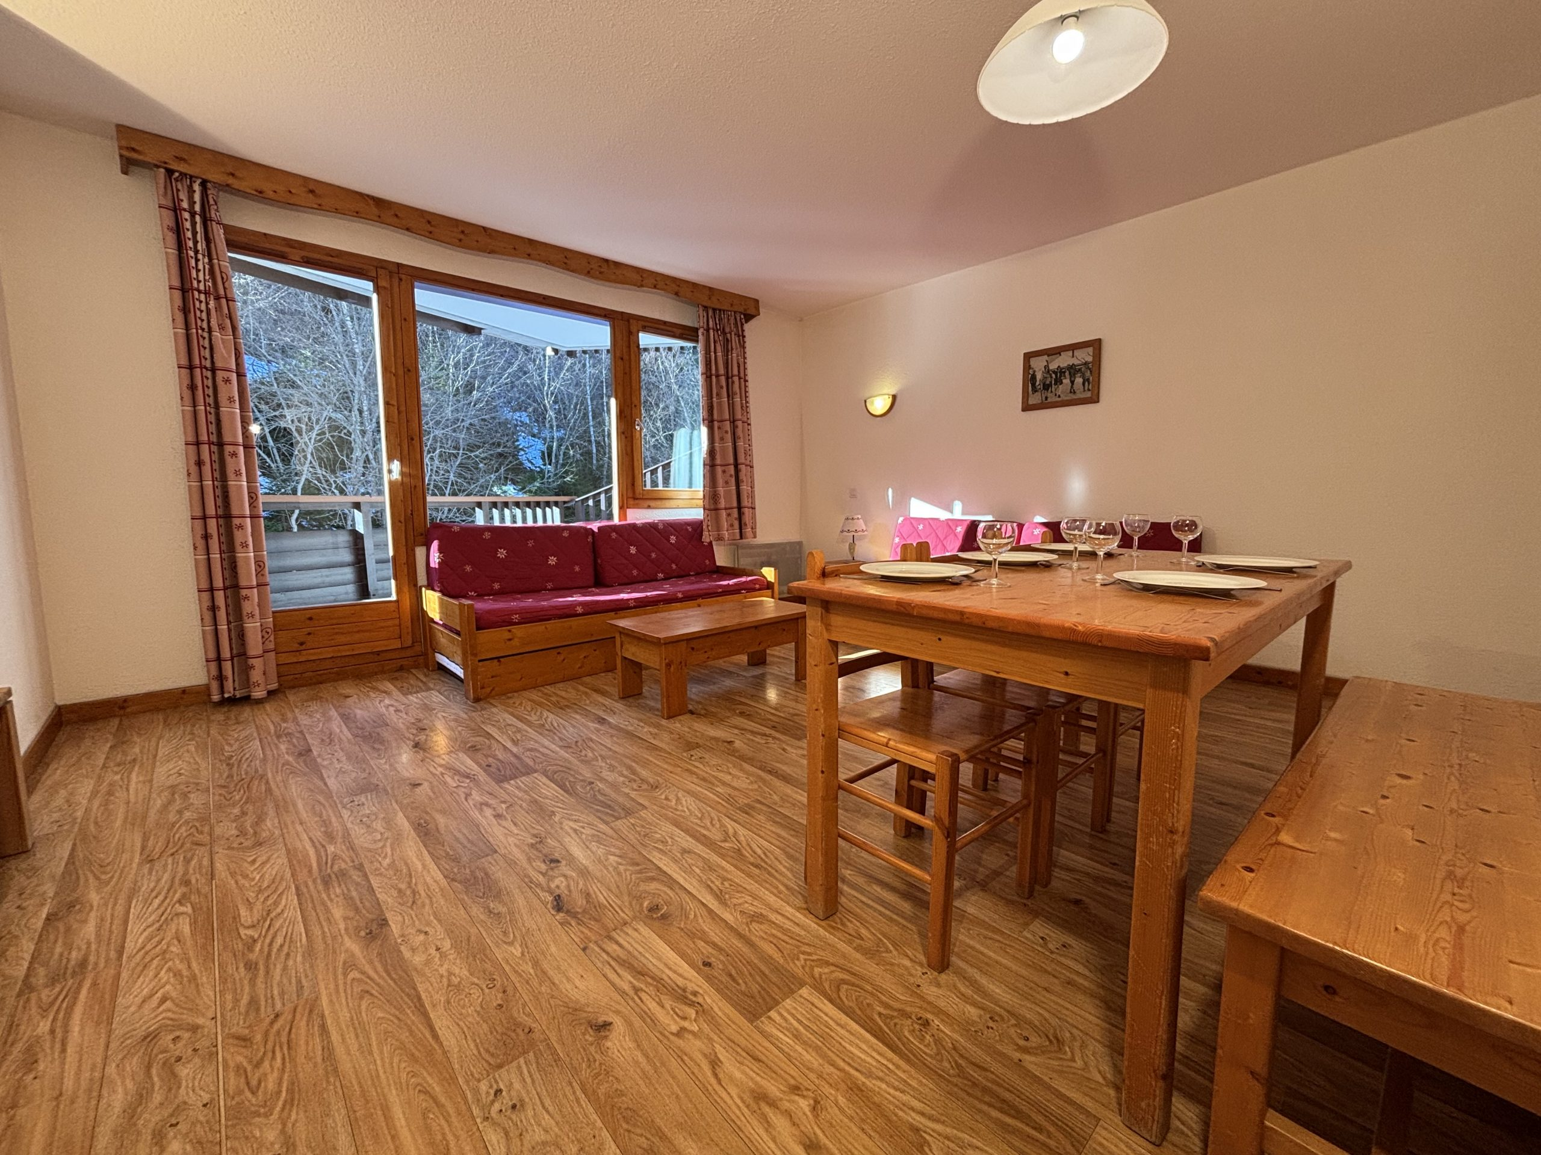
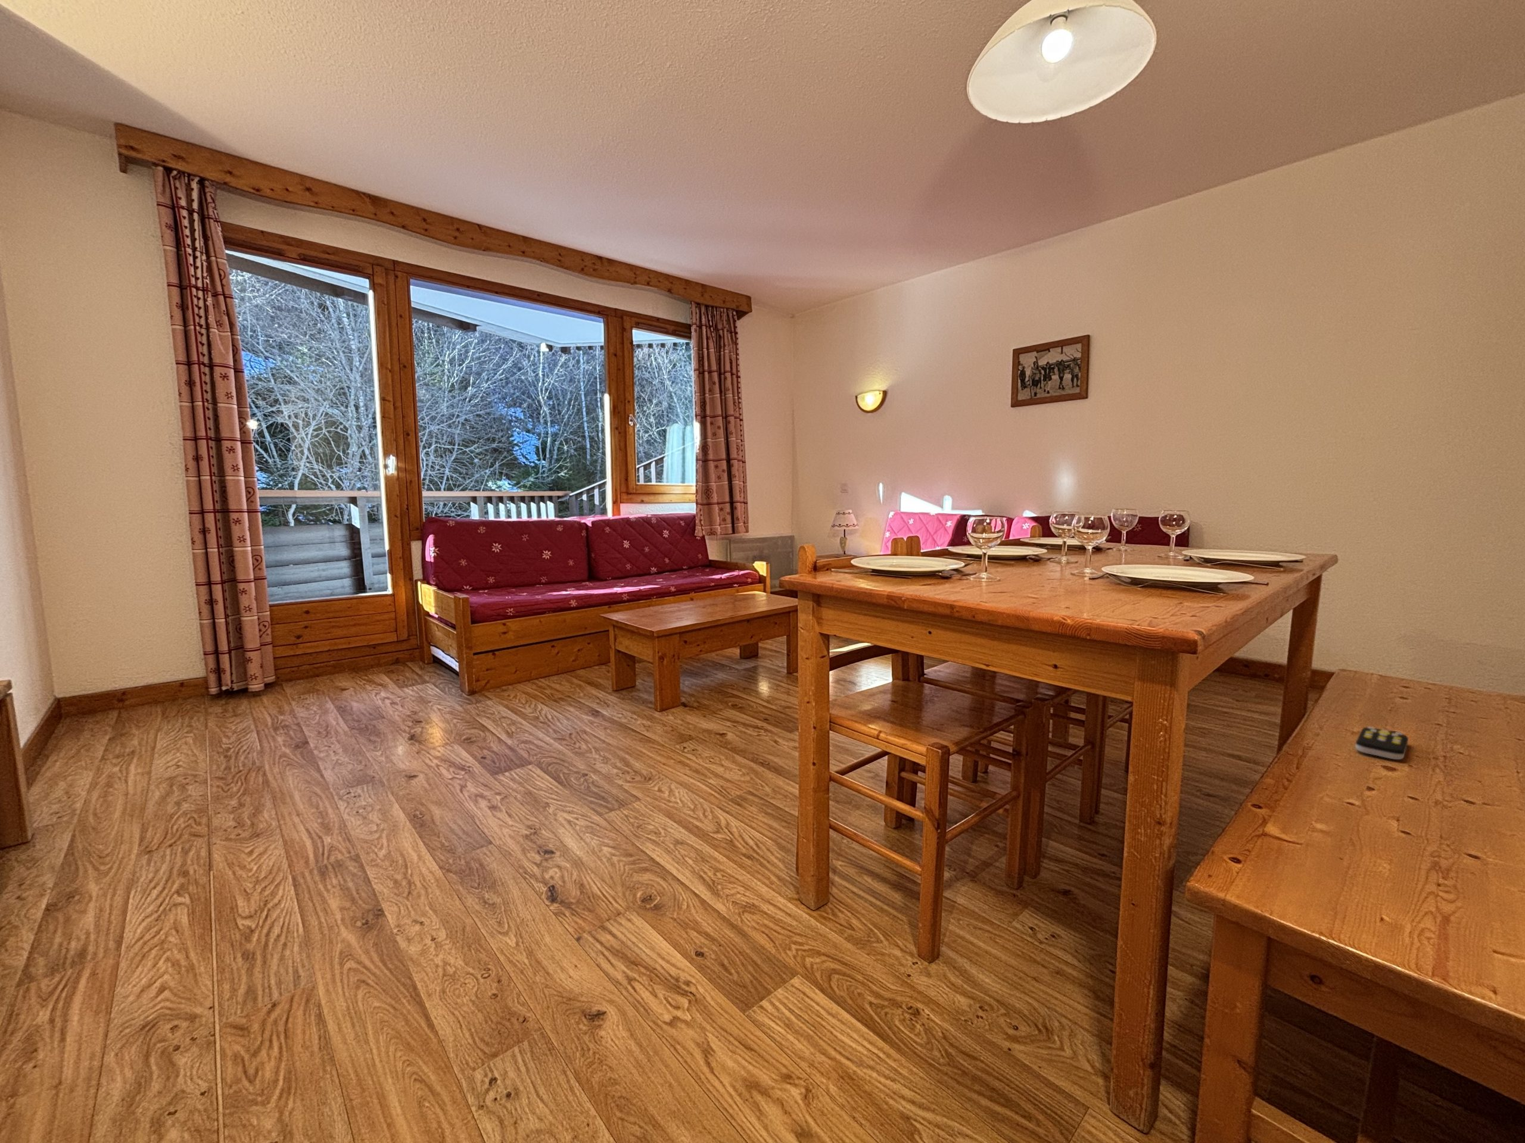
+ remote control (1381, 742)
